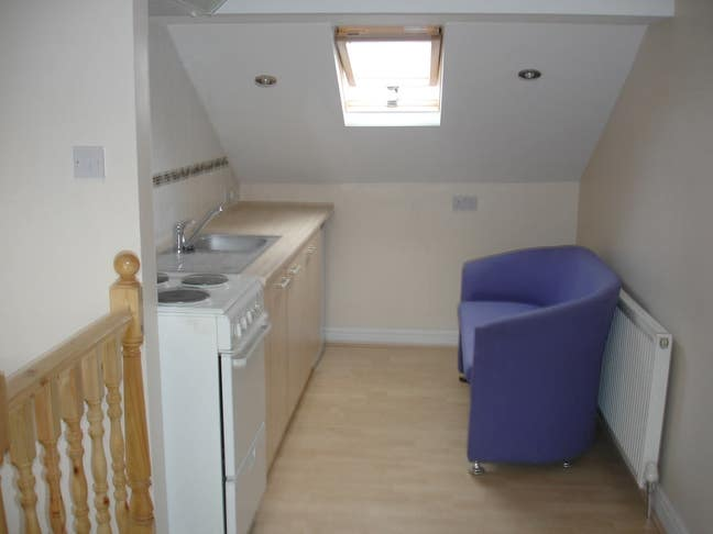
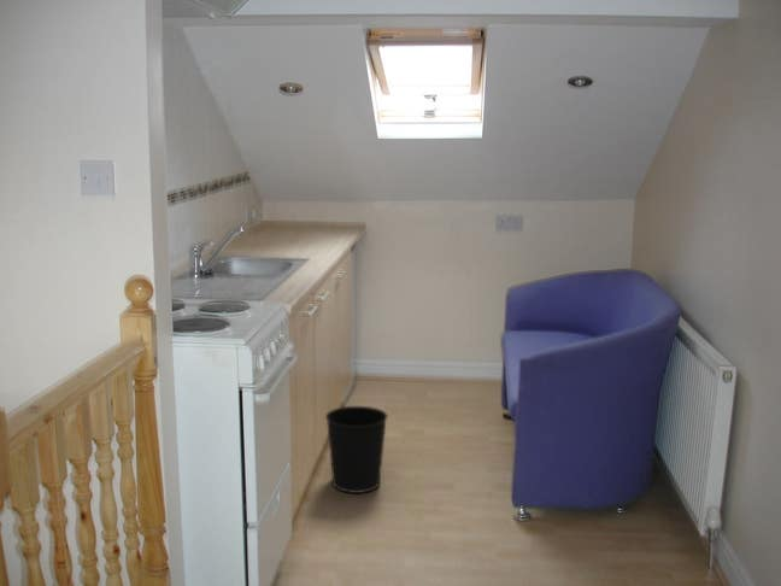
+ wastebasket (356, 449)
